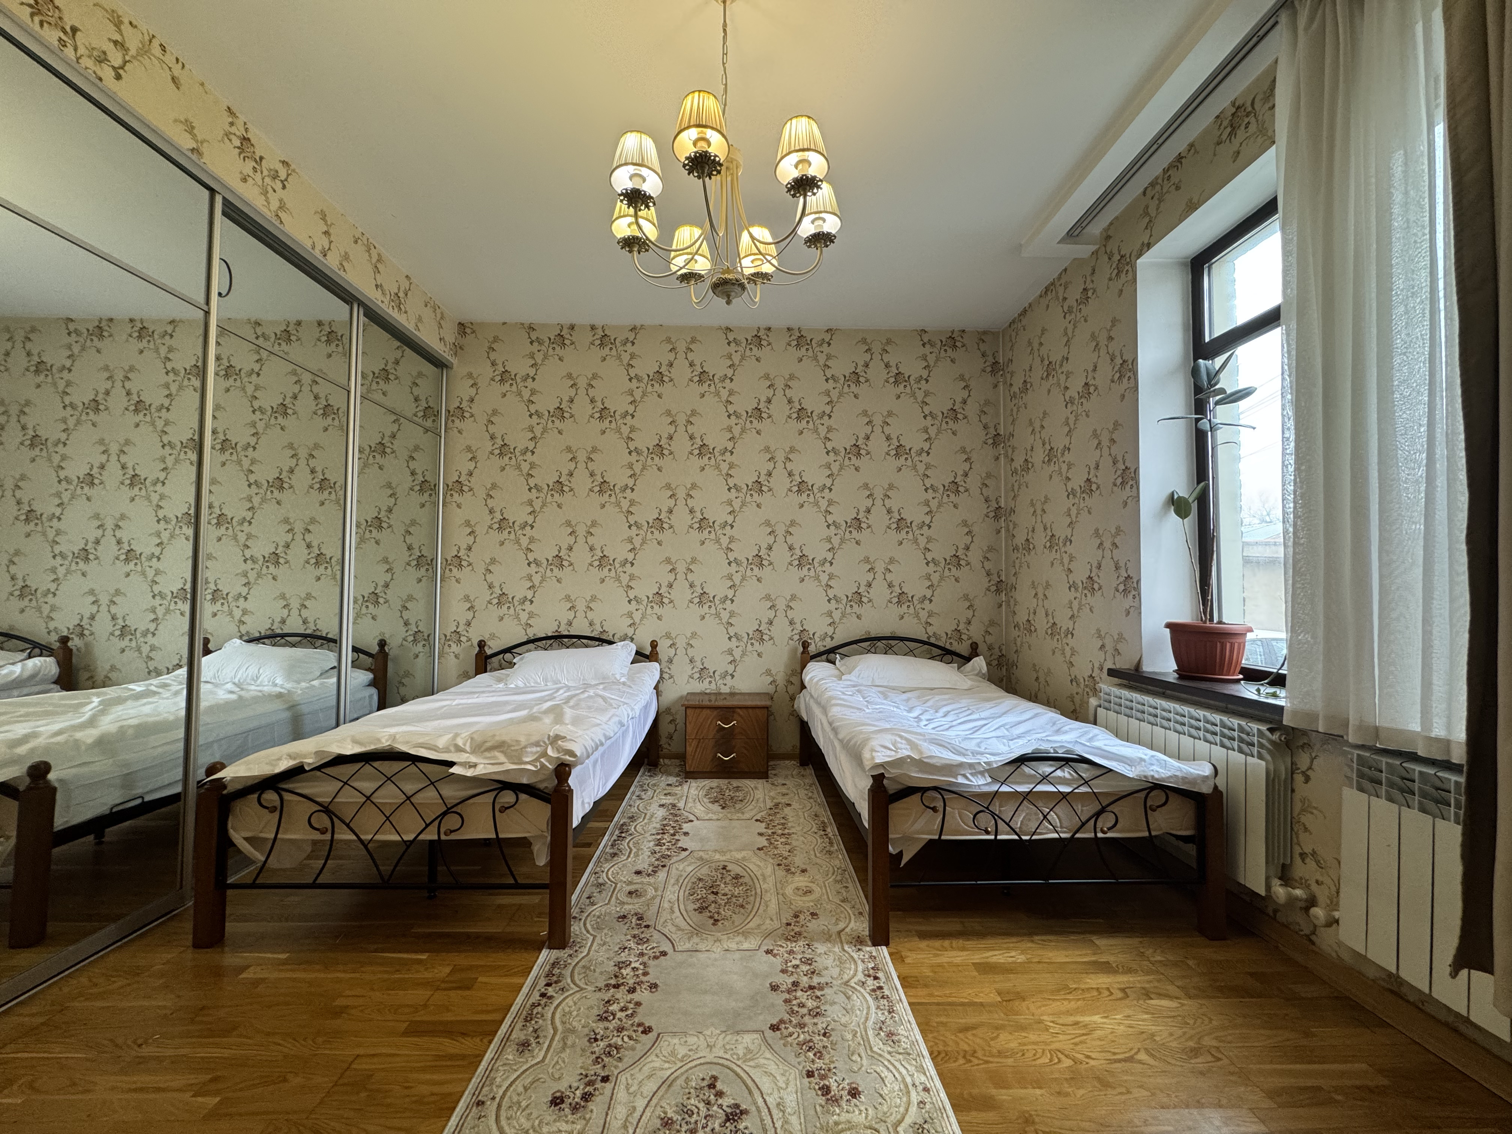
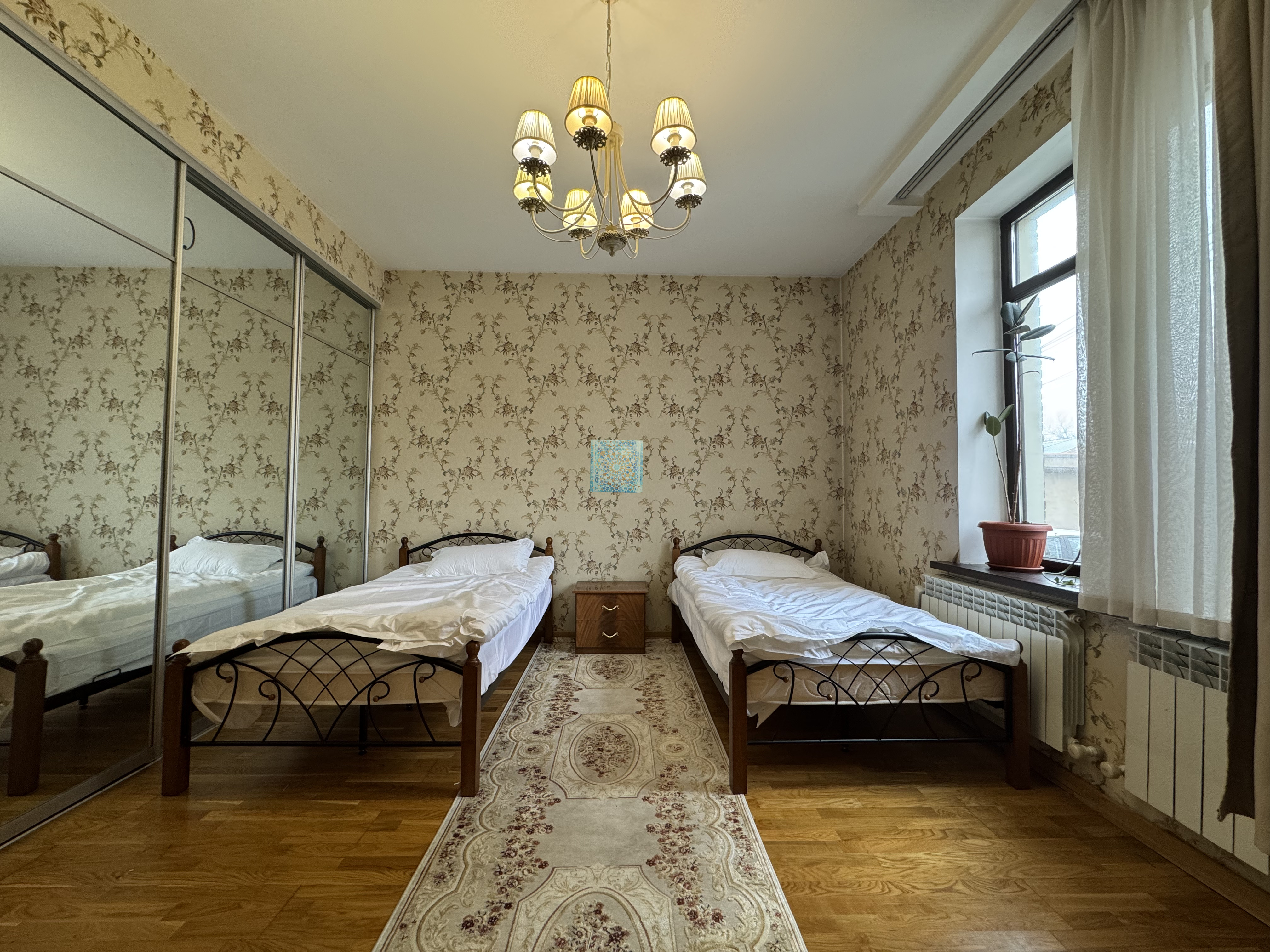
+ wall art (616, 466)
